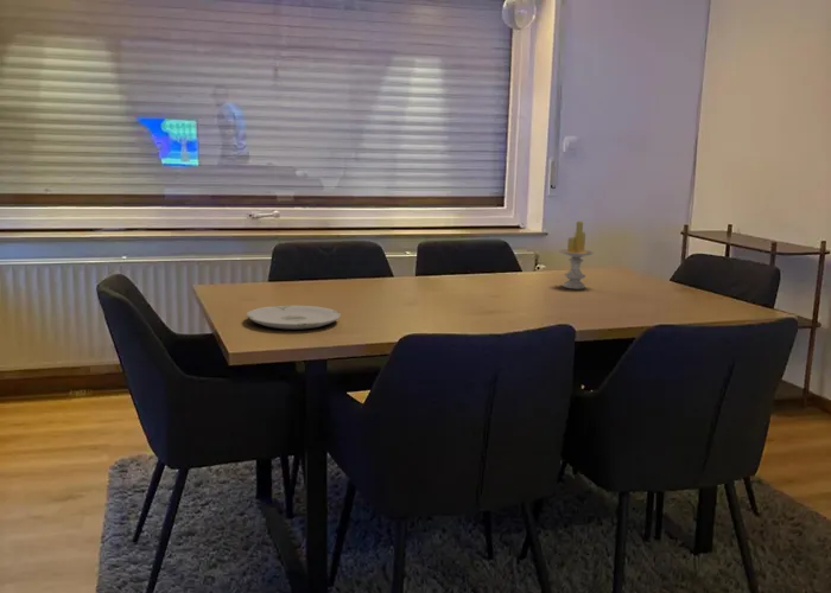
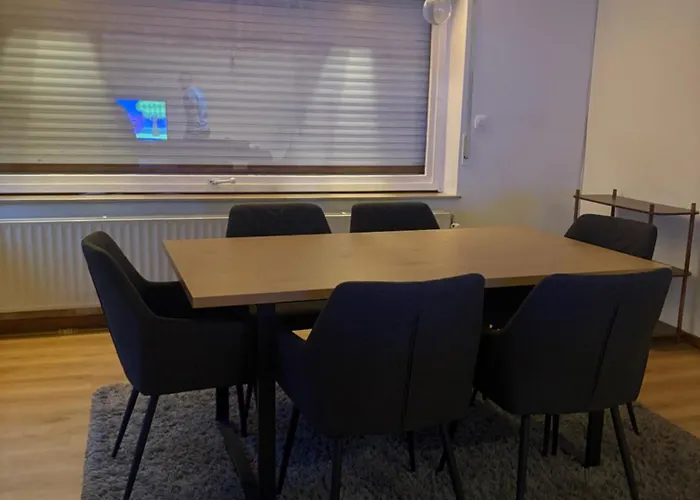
- plate (293, 318)
- candle (576, 254)
